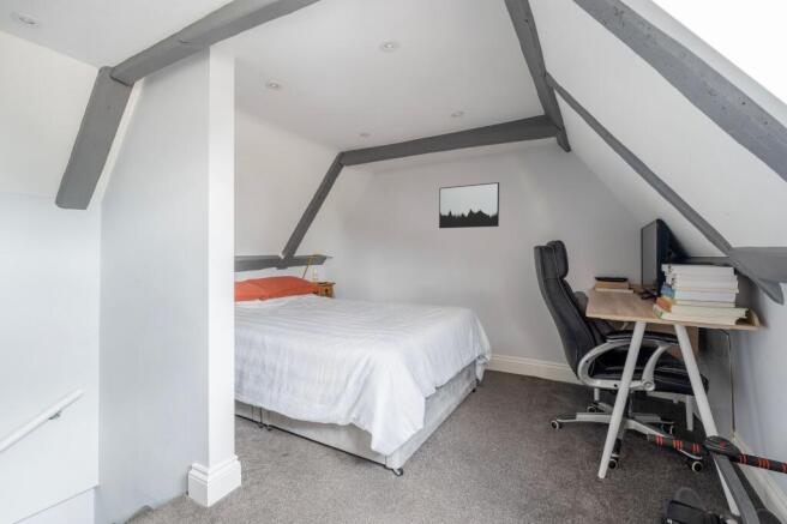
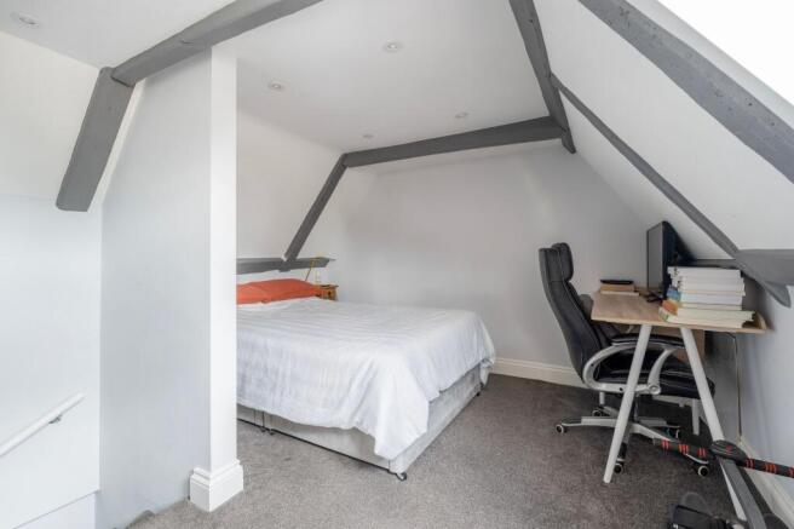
- wall art (468, 206)
